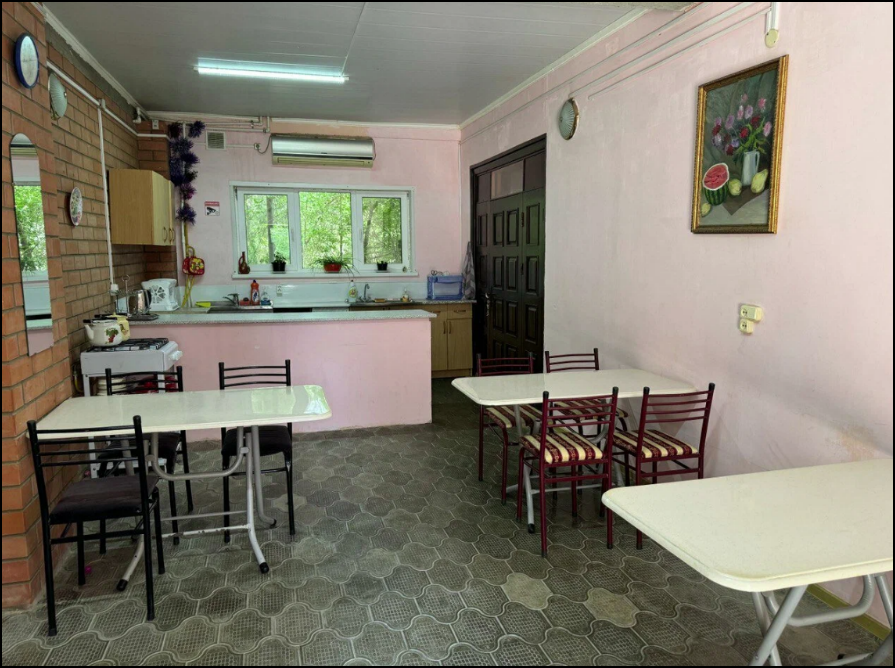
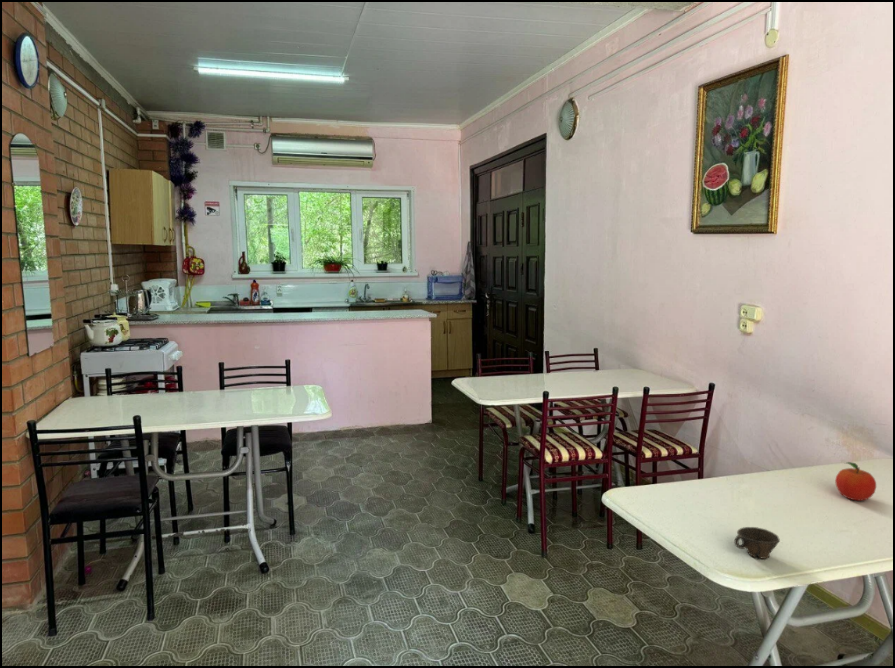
+ cup (755, 543)
+ fruit (856, 481)
